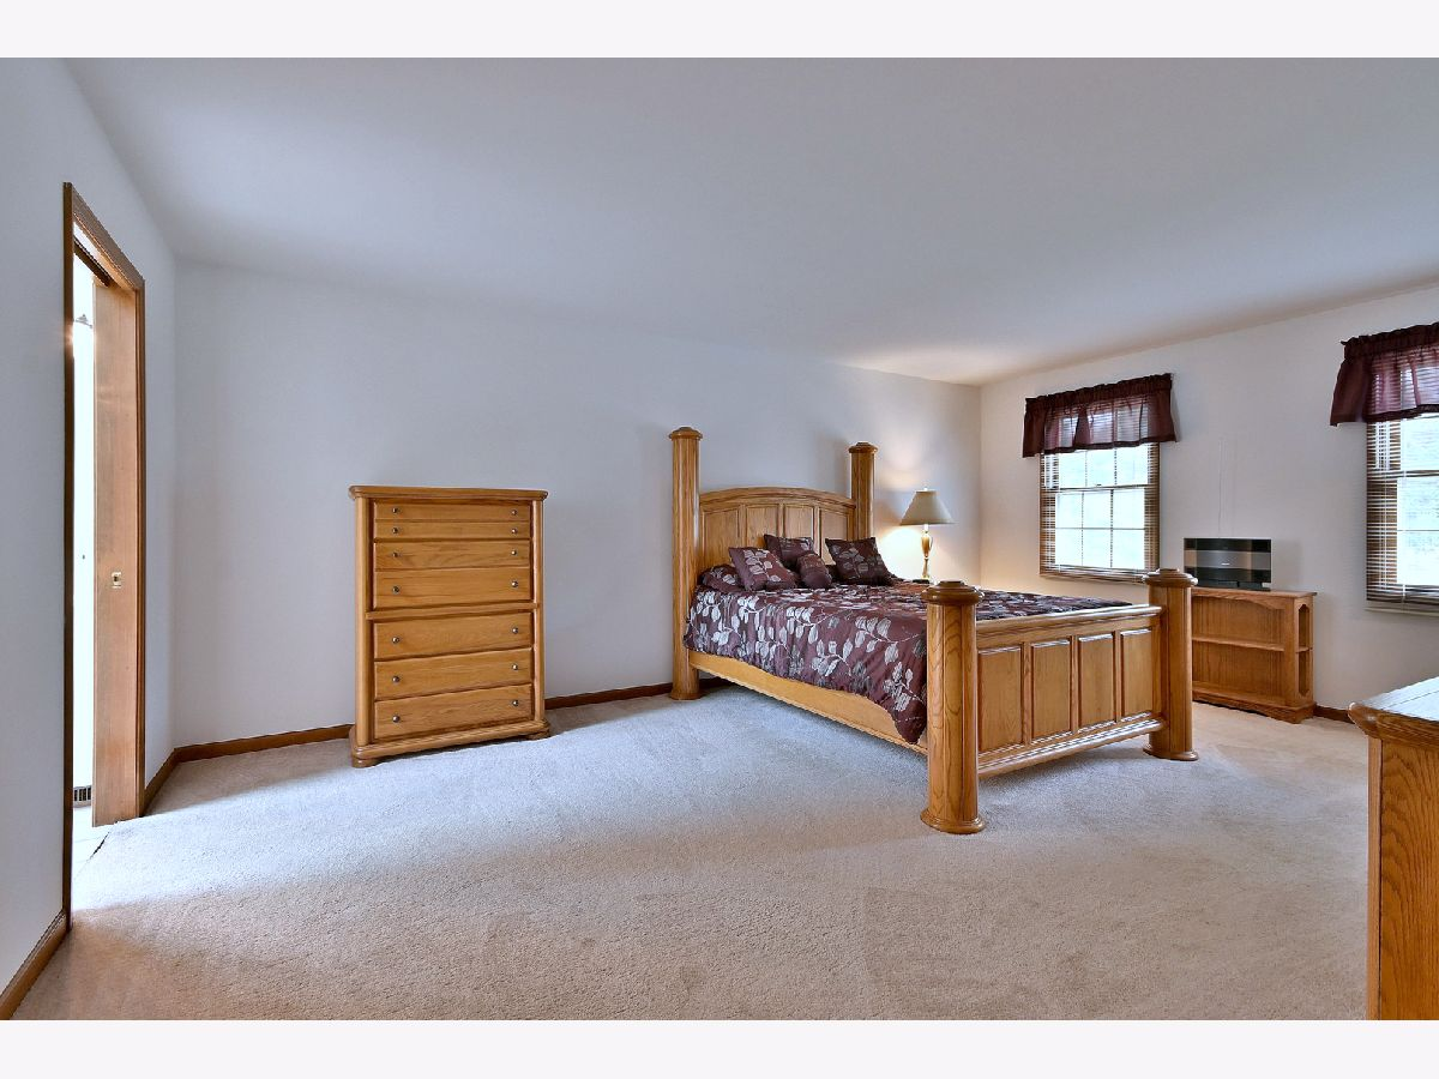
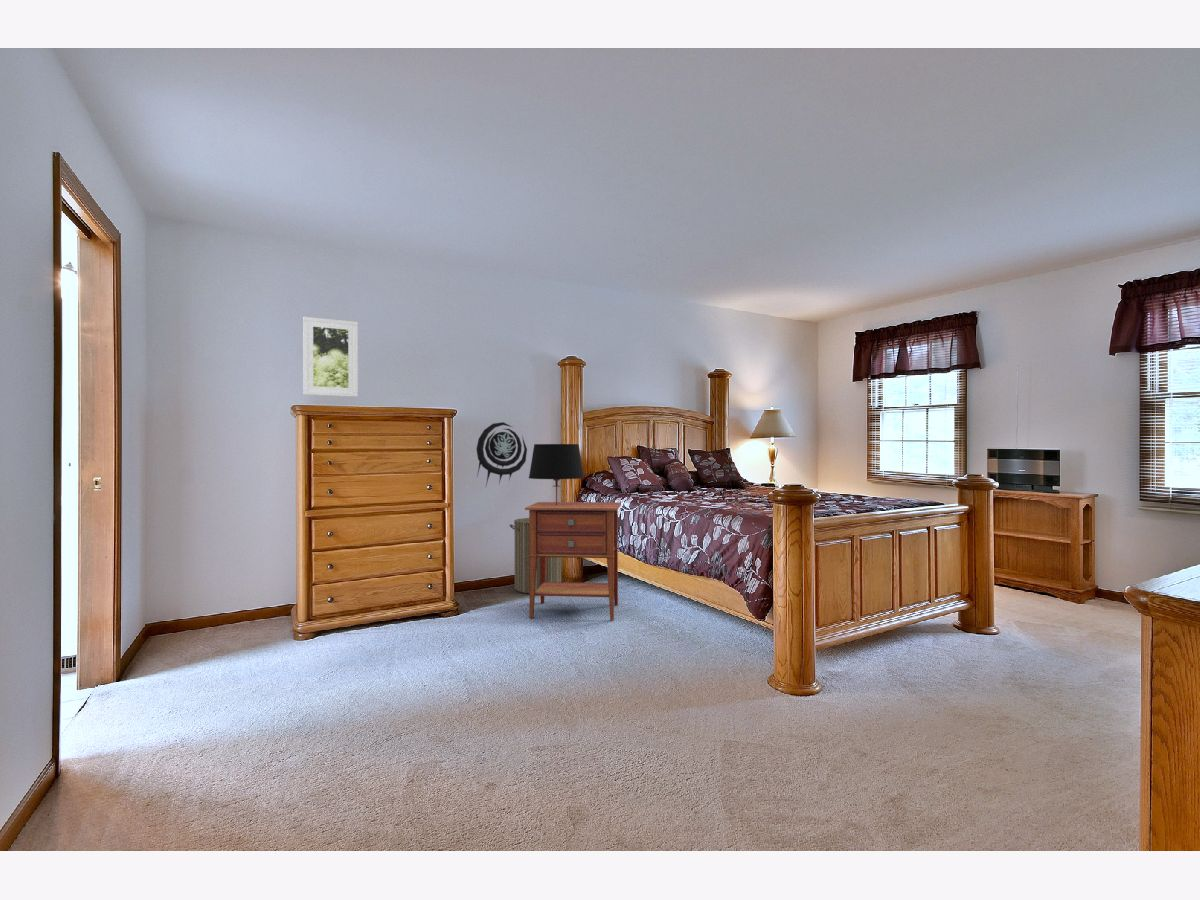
+ nightstand (575, 557)
+ laundry hamper (538, 557)
+ wall ornament (502, 454)
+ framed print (330, 357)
+ table lamp (556, 474)
